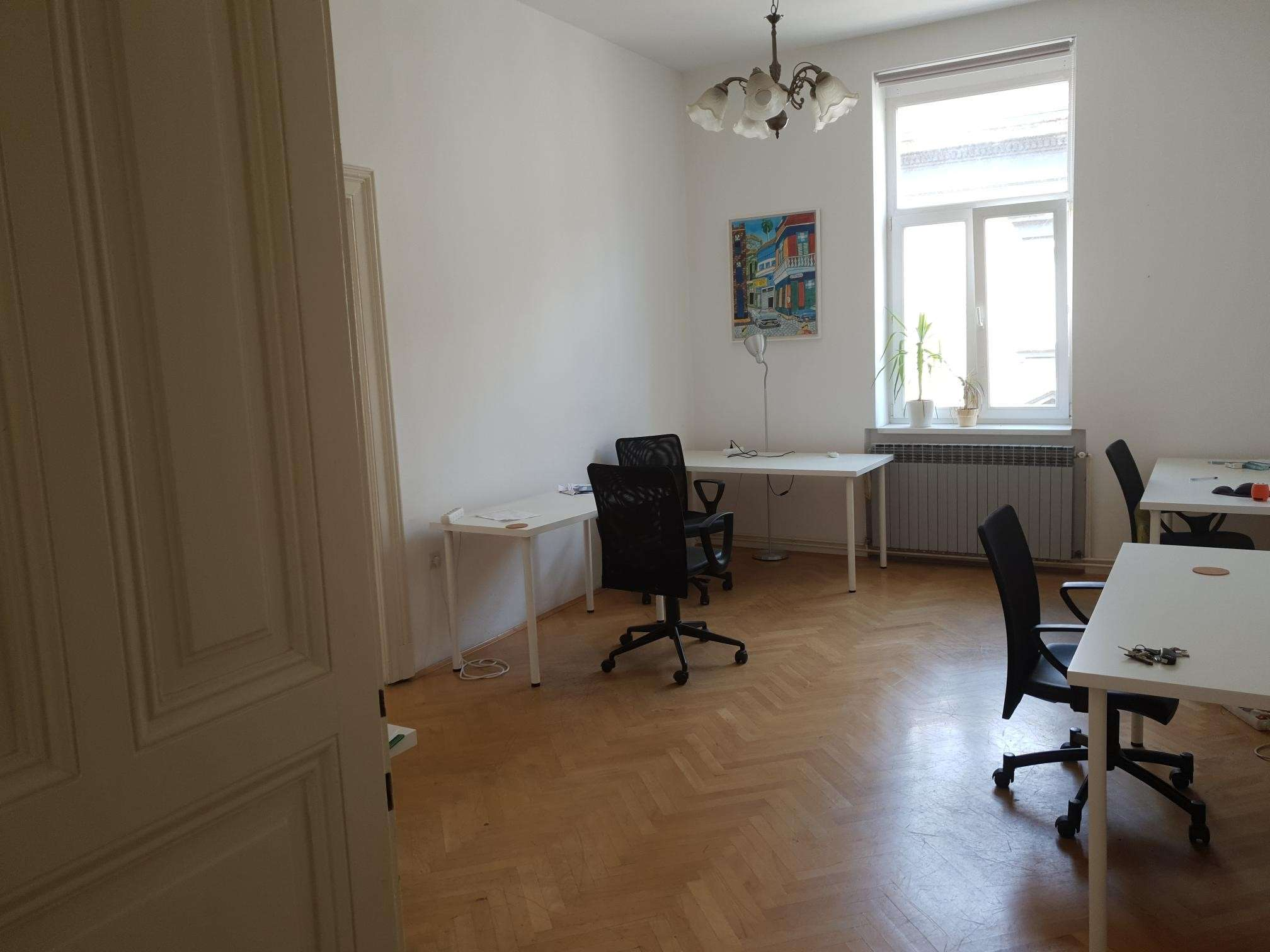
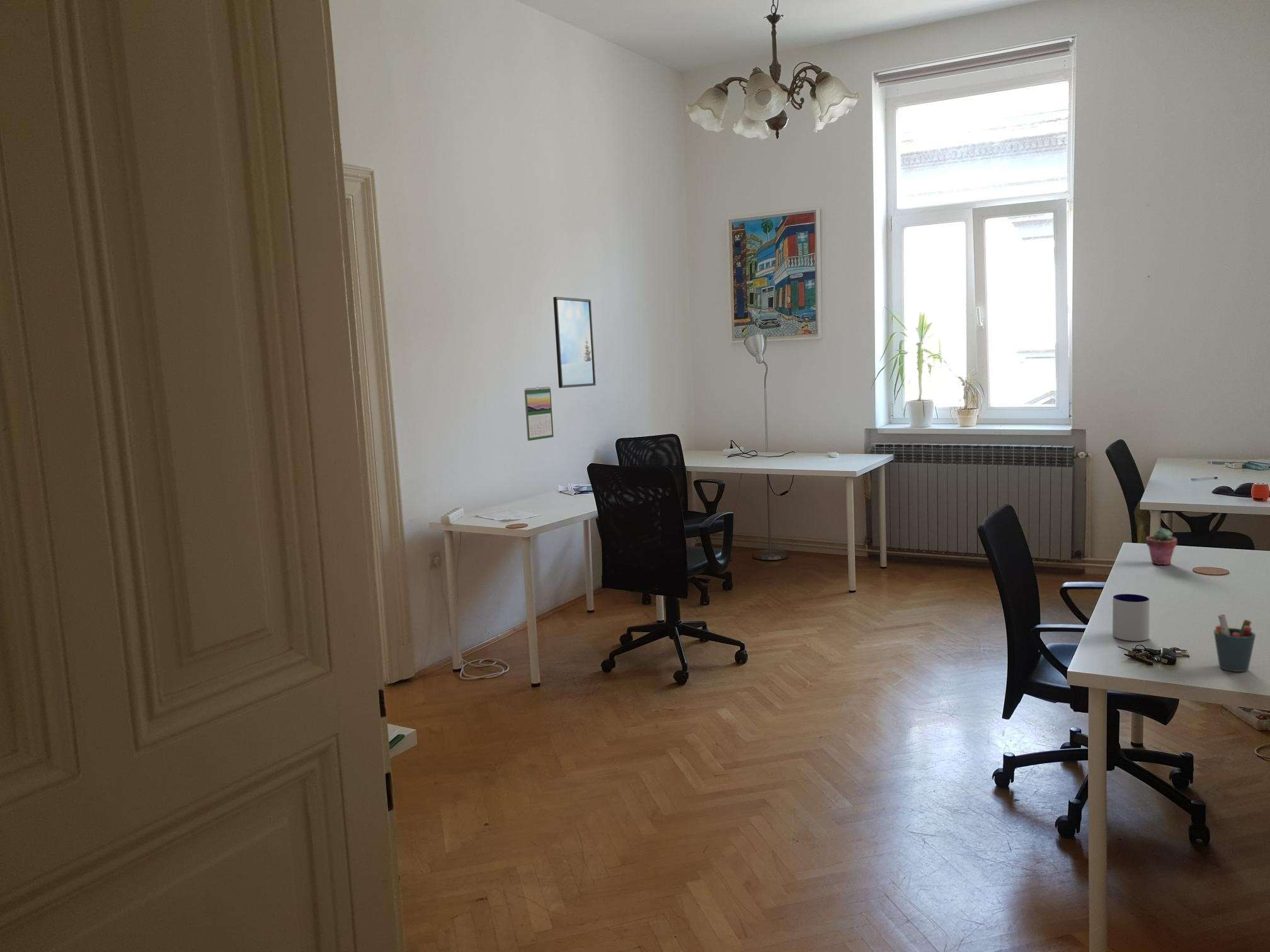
+ pen holder (1233, 640)
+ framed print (575, 343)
+ calendar (539, 412)
+ mug (1130, 615)
+ potted succulent (1161, 545)
